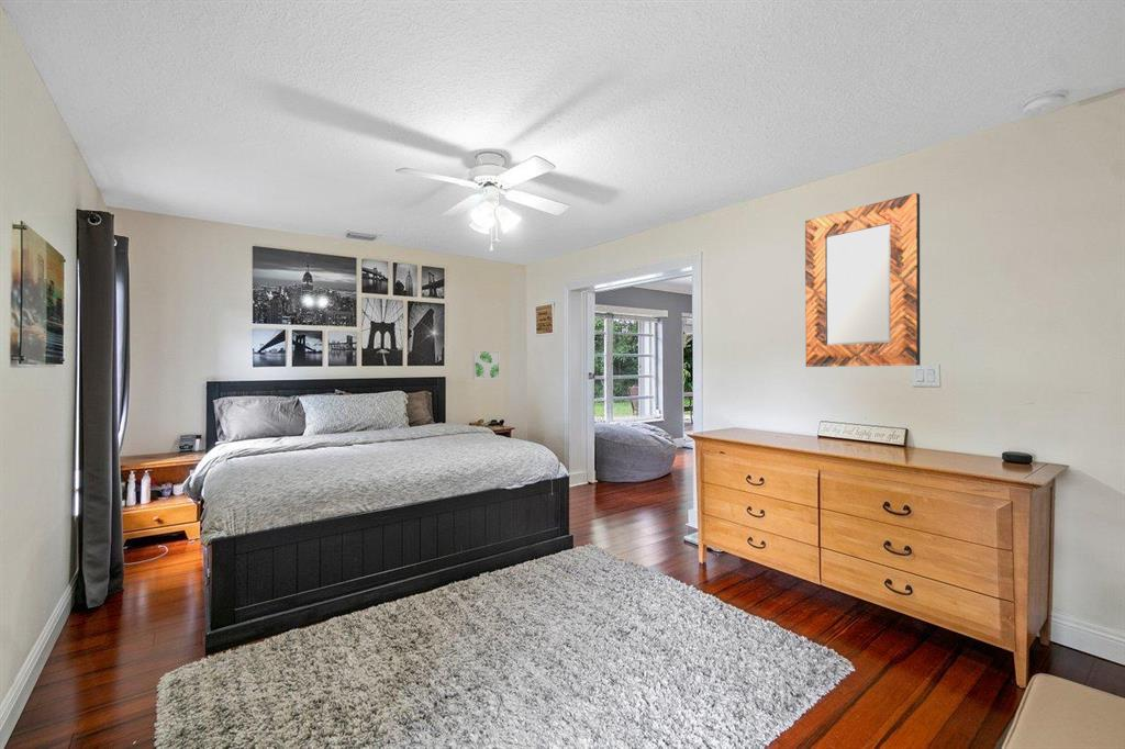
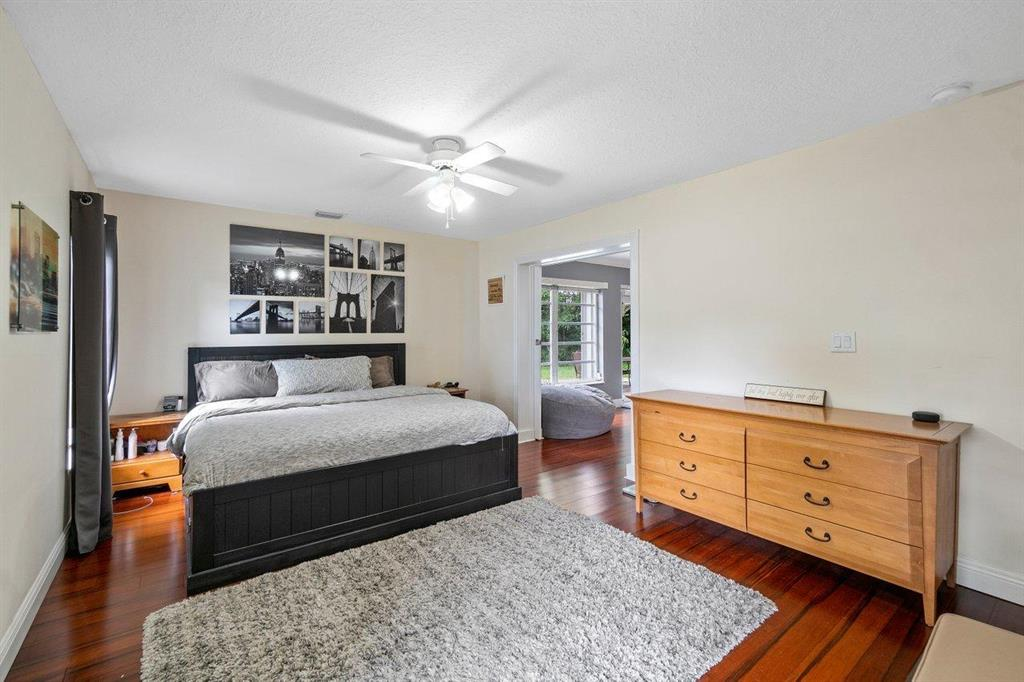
- home mirror (858, 287)
- wall art (486, 365)
